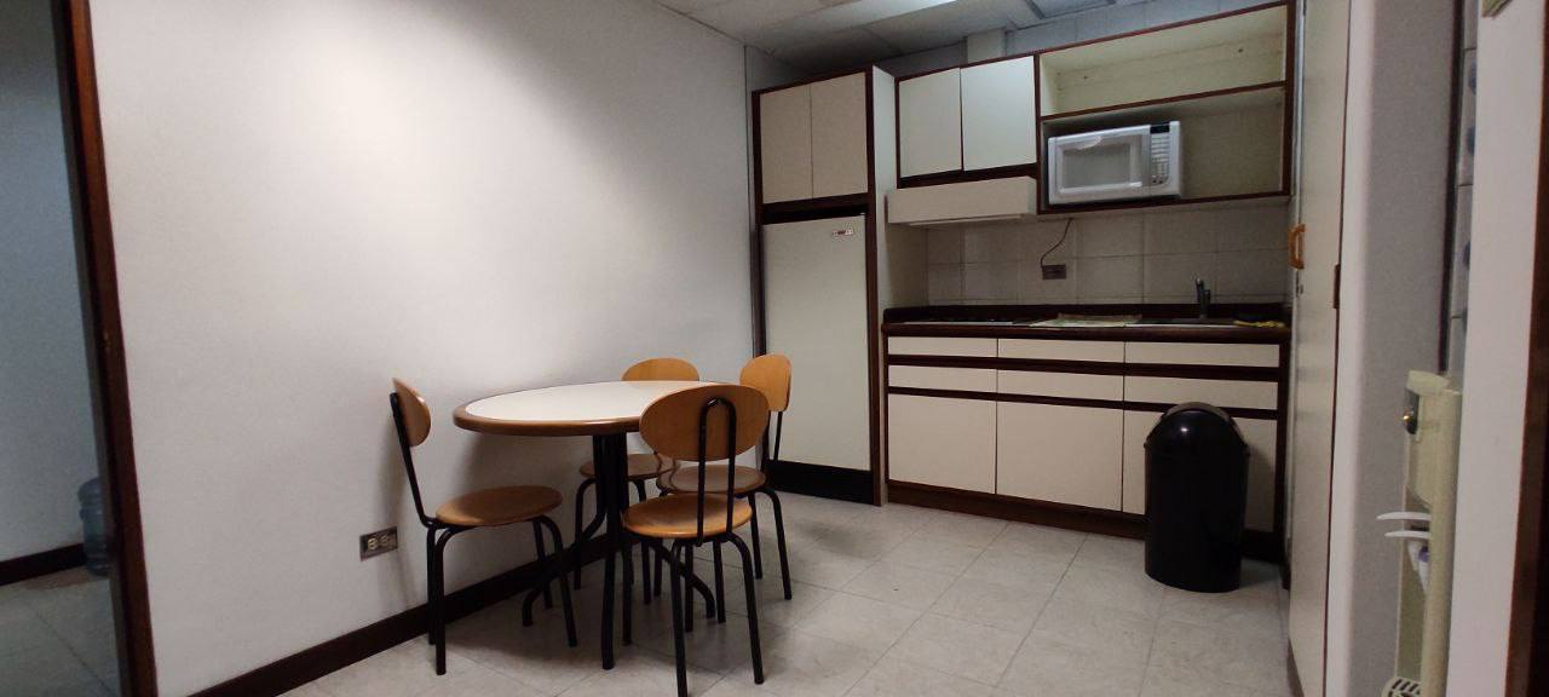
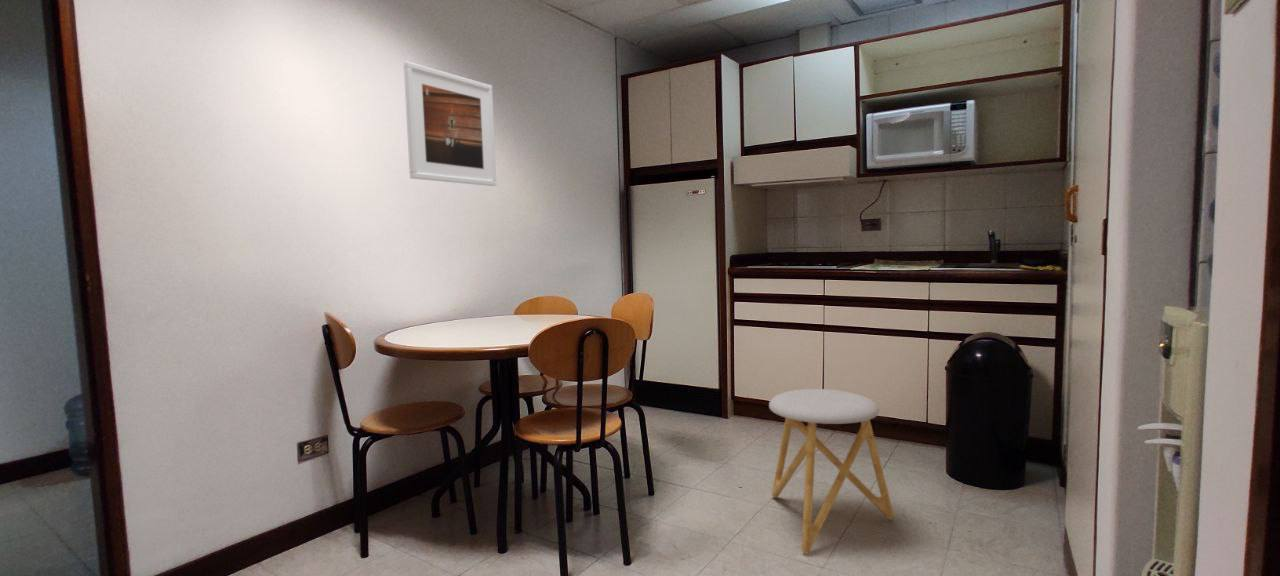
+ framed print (453, 128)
+ stool (814, 462)
